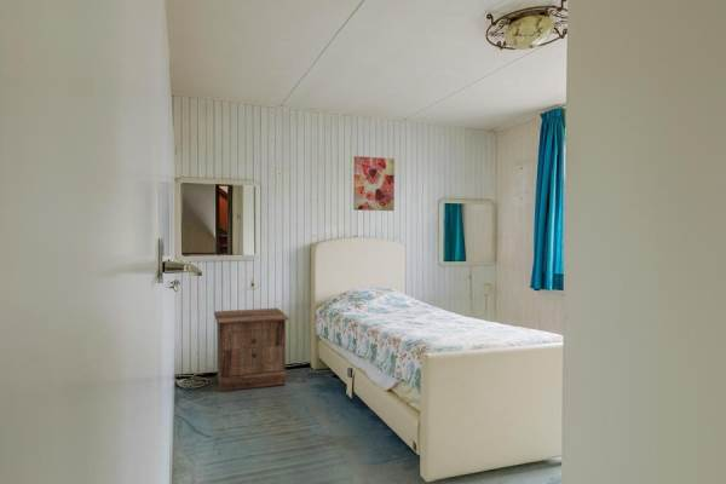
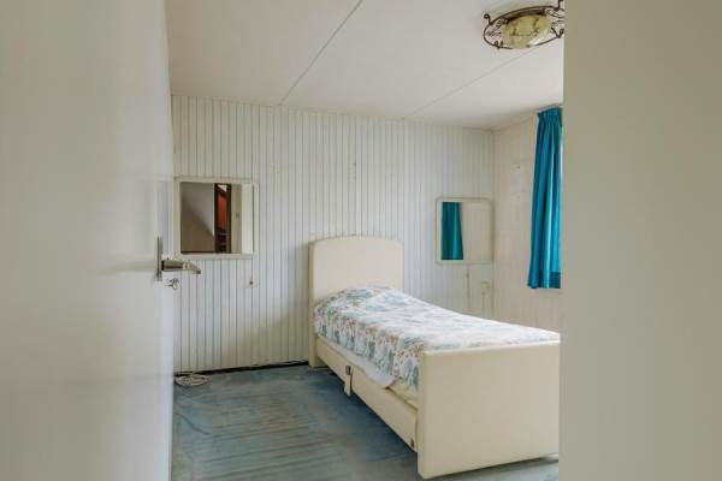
- wall art (374, 184)
- nightstand (250, 347)
